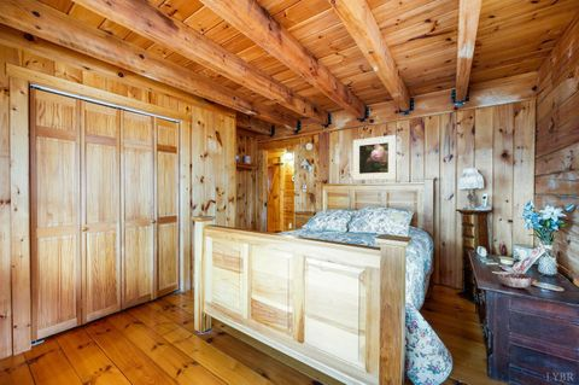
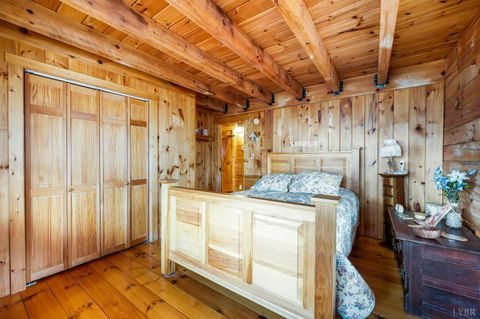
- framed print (373, 158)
